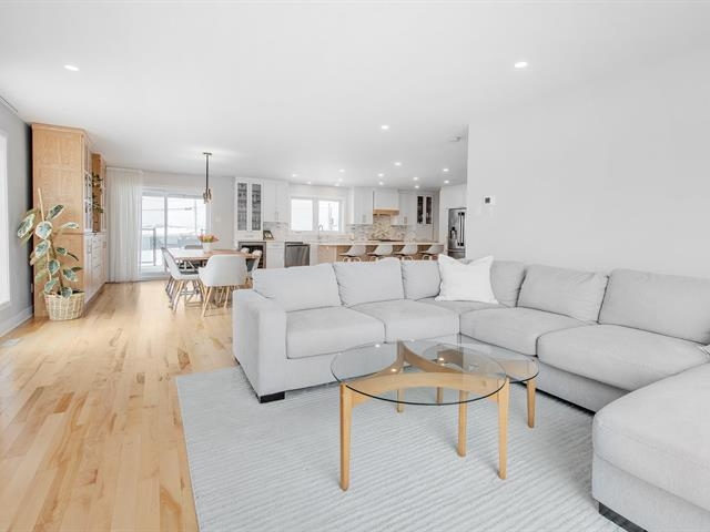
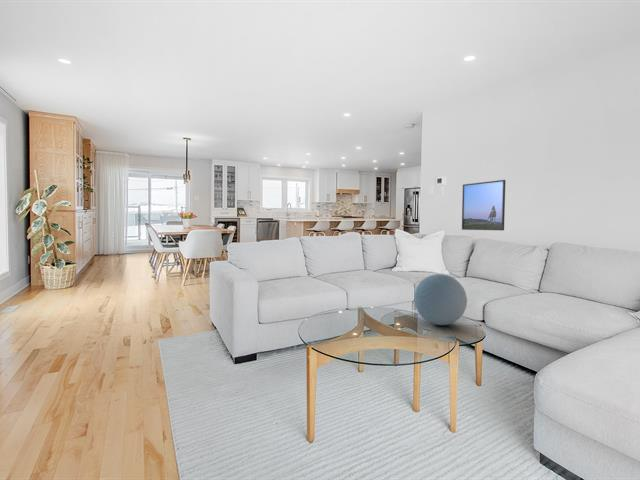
+ decorative orb (439, 299)
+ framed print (482, 206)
